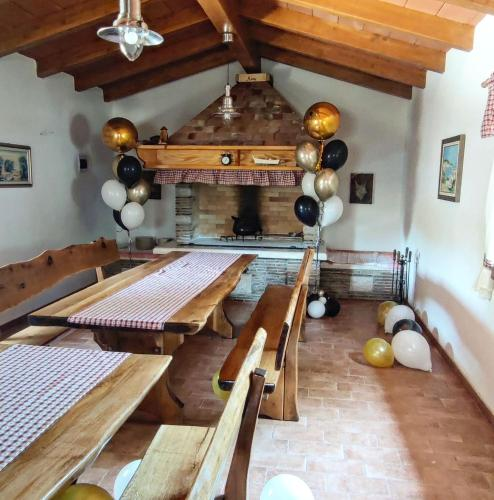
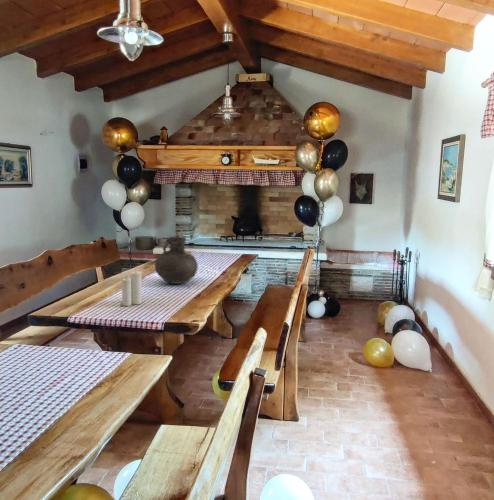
+ vase (176, 260)
+ candle (132, 285)
